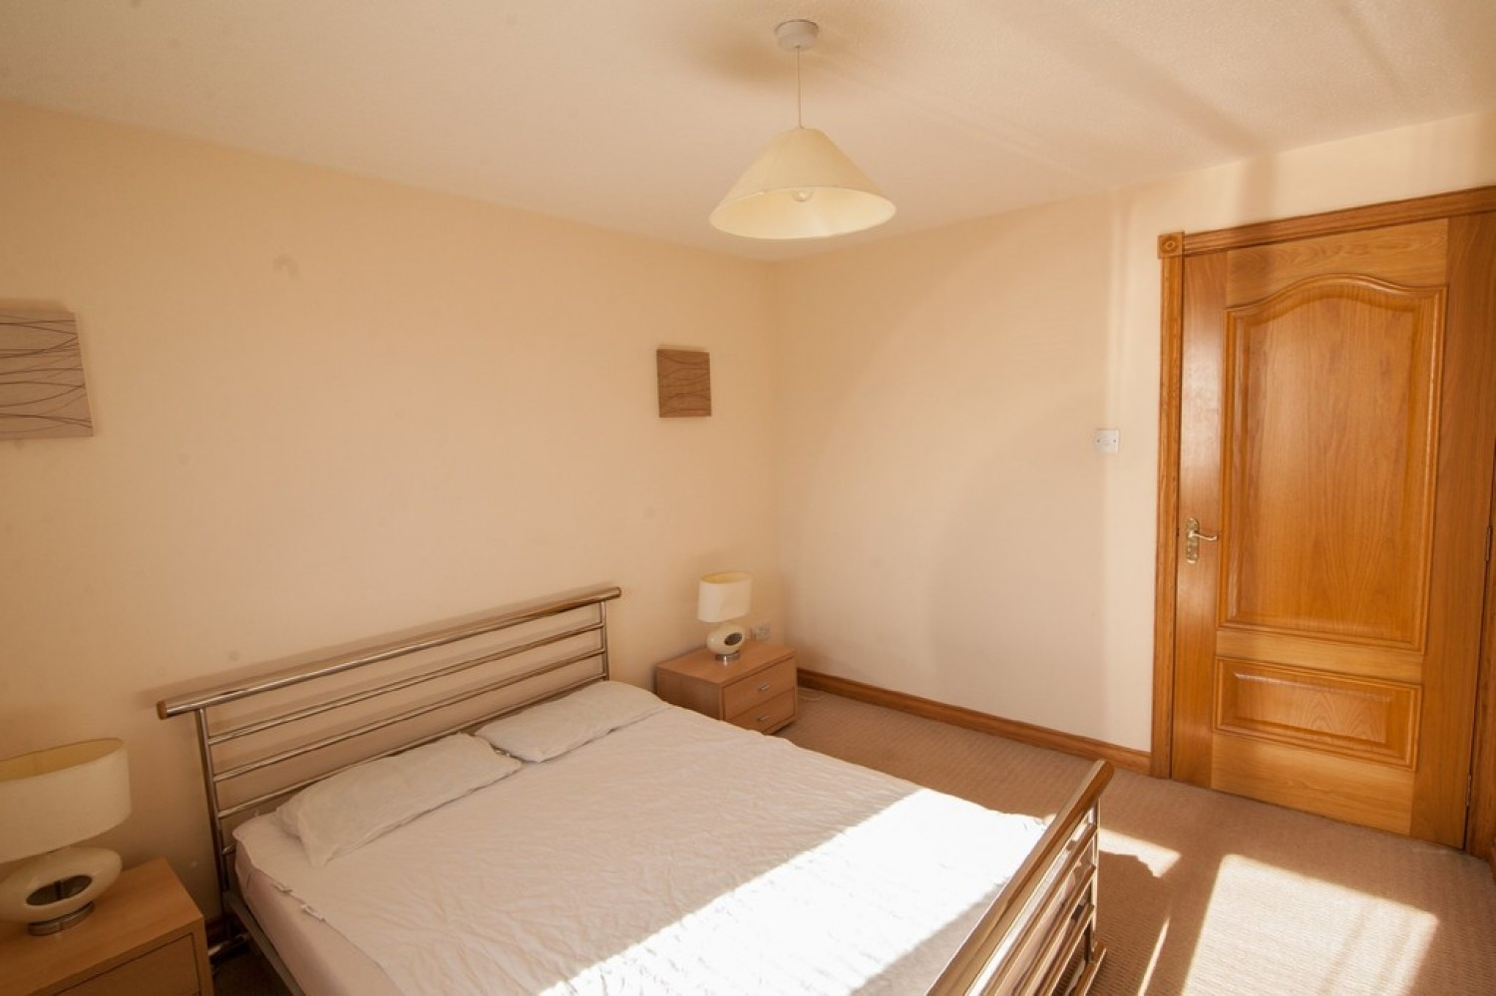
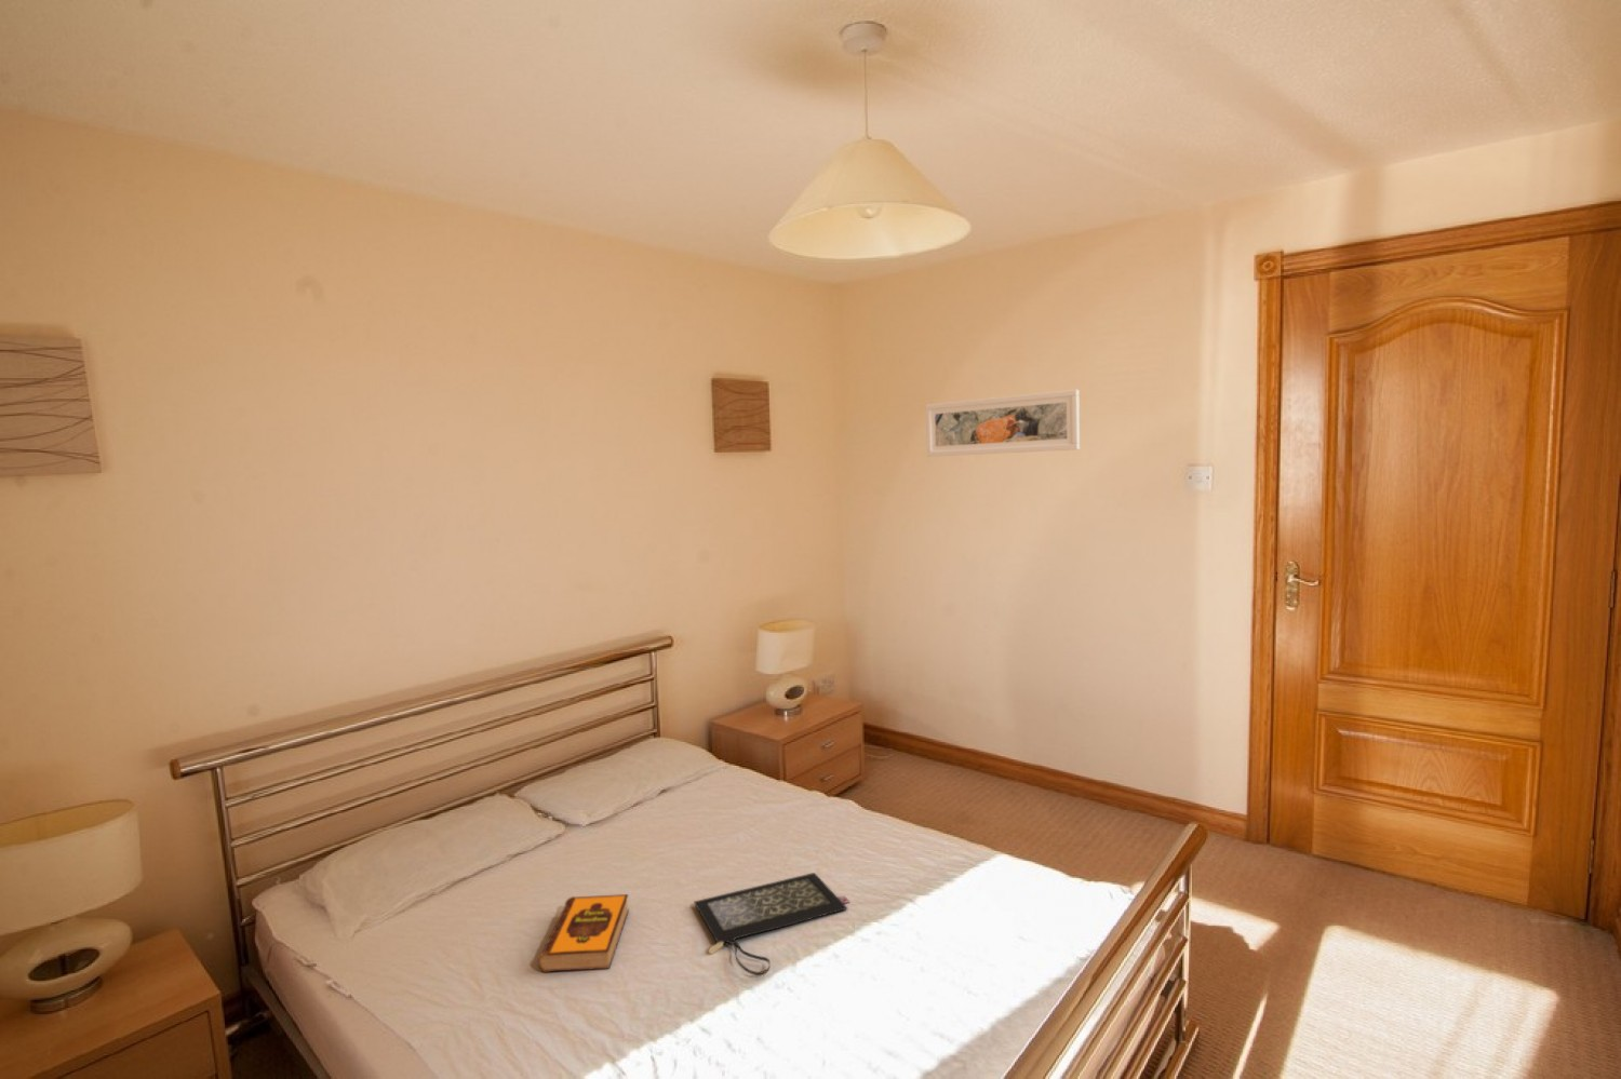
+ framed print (997, 425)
+ hardback book (585, 930)
+ clutch bag (764, 907)
